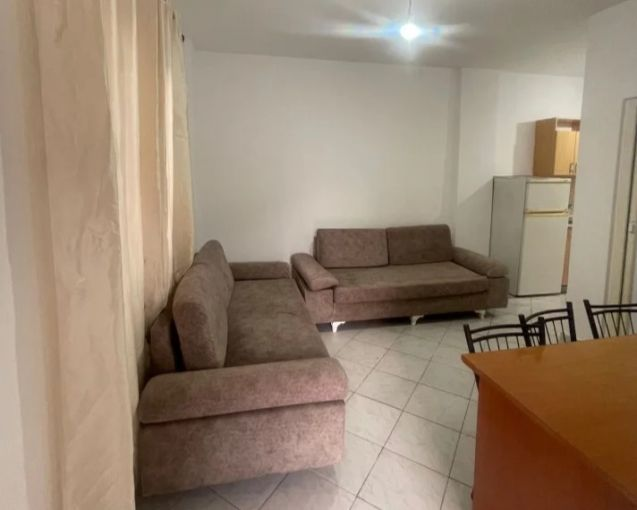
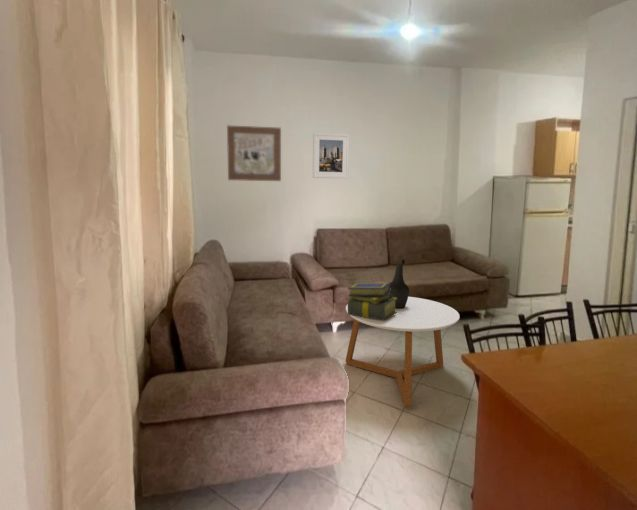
+ wall art (254, 153)
+ decorative vase (398, 282)
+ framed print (330, 156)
+ stack of books (370, 299)
+ coffee table (405, 343)
